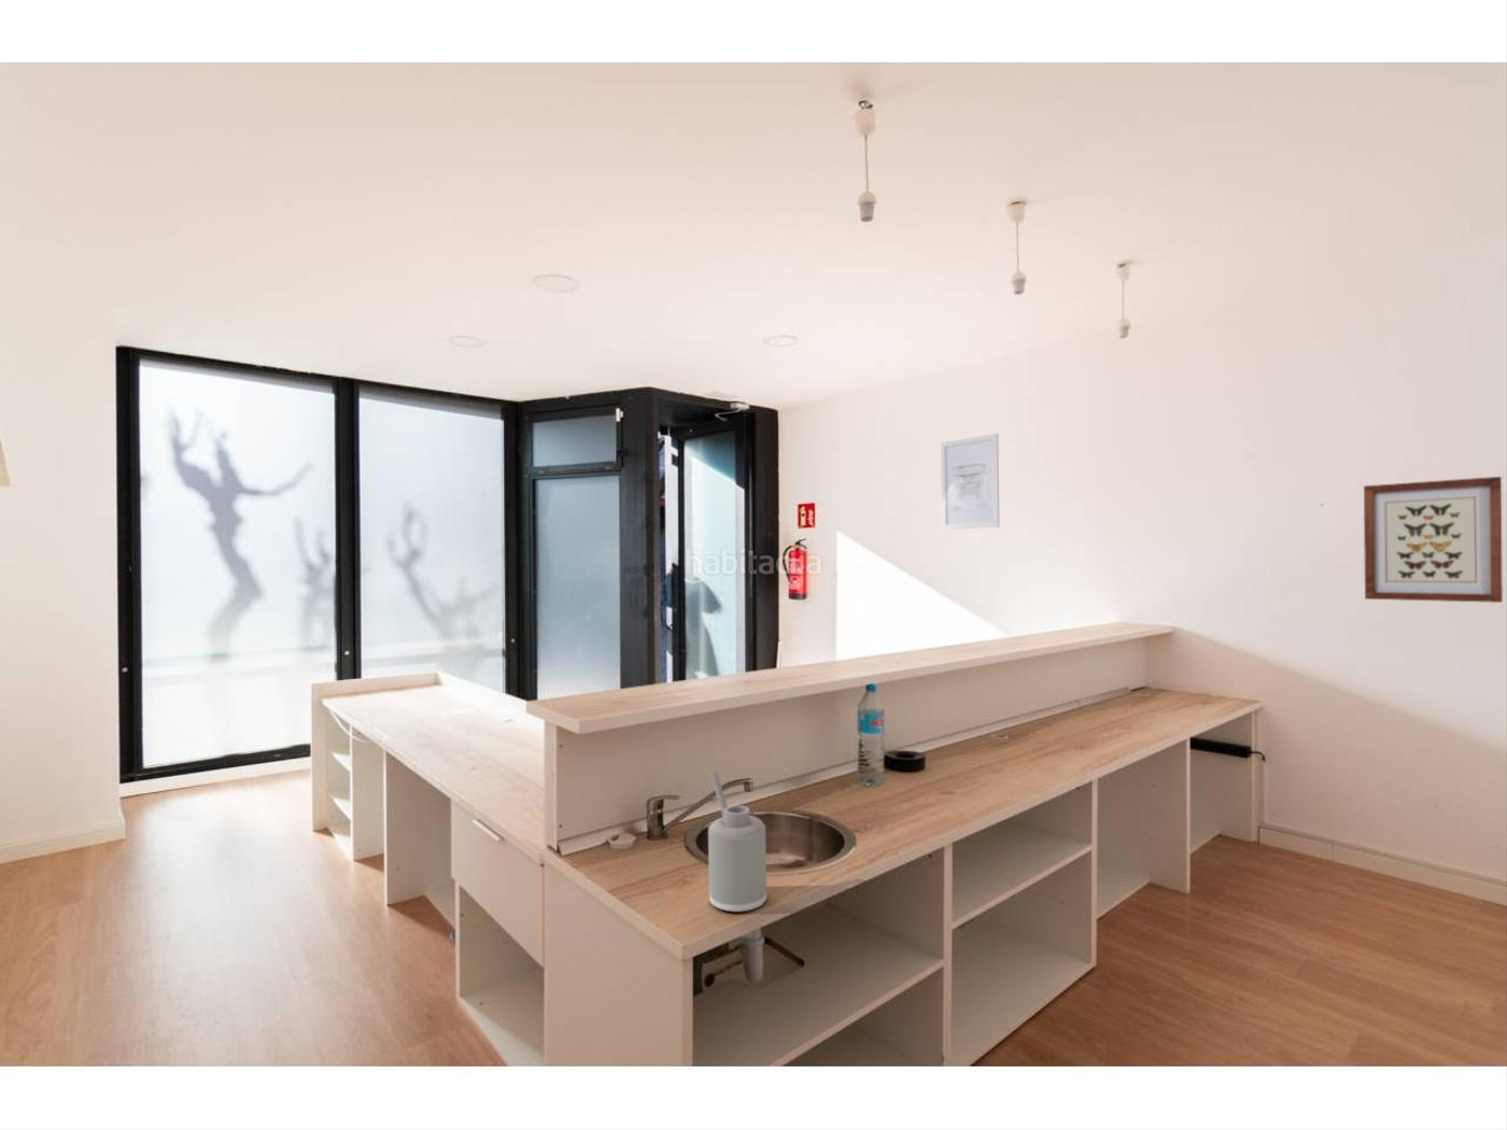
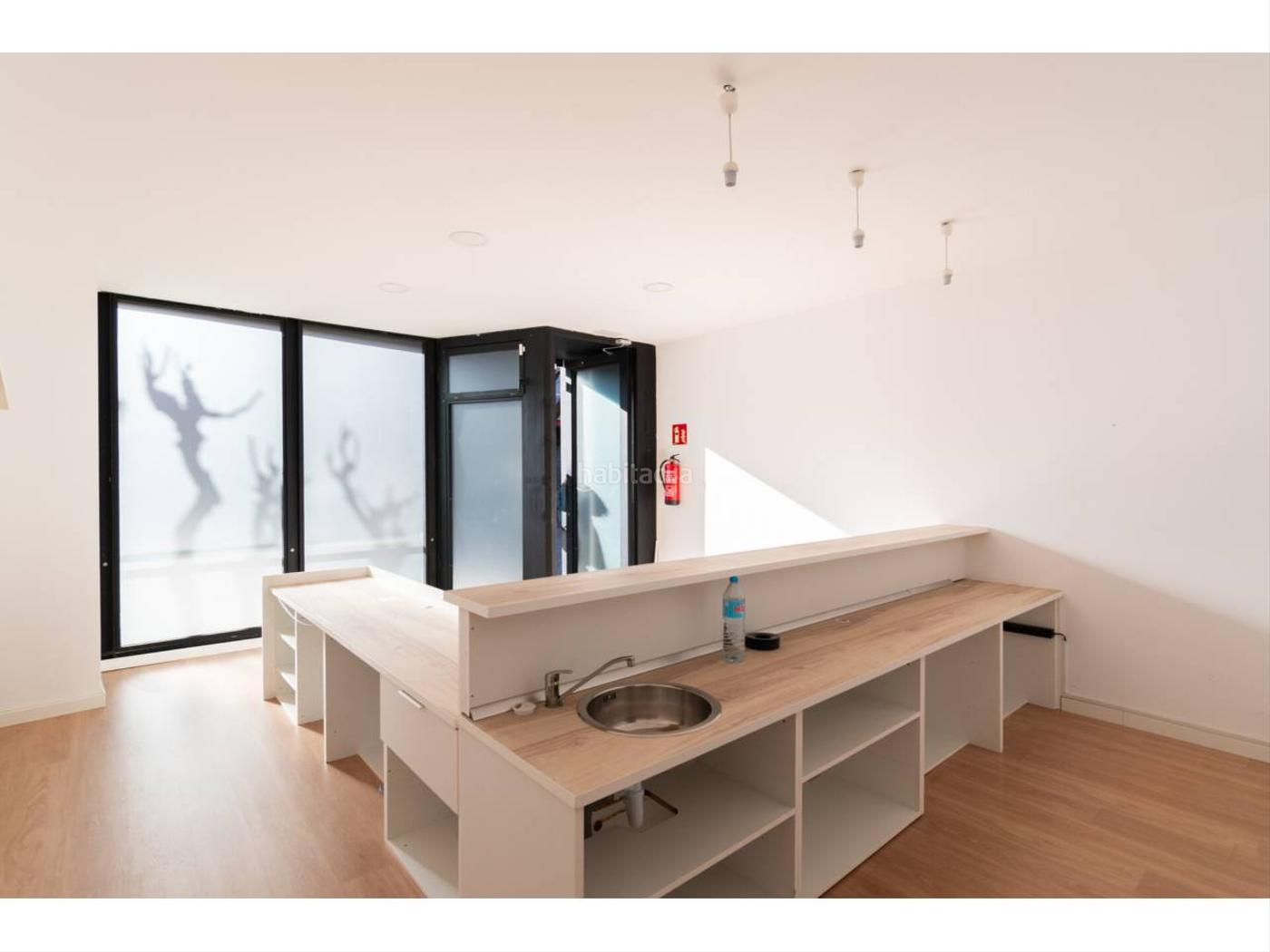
- wall art (968, 483)
- soap dispenser (731, 837)
- wall art (1430, 540)
